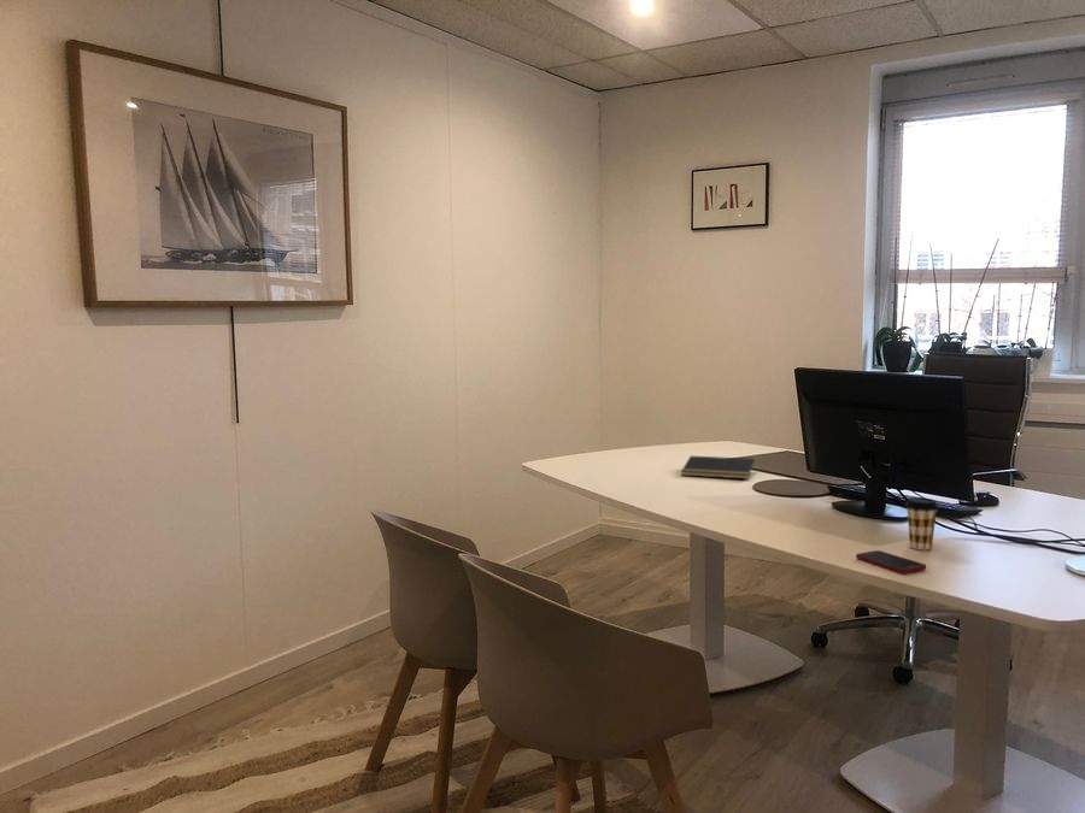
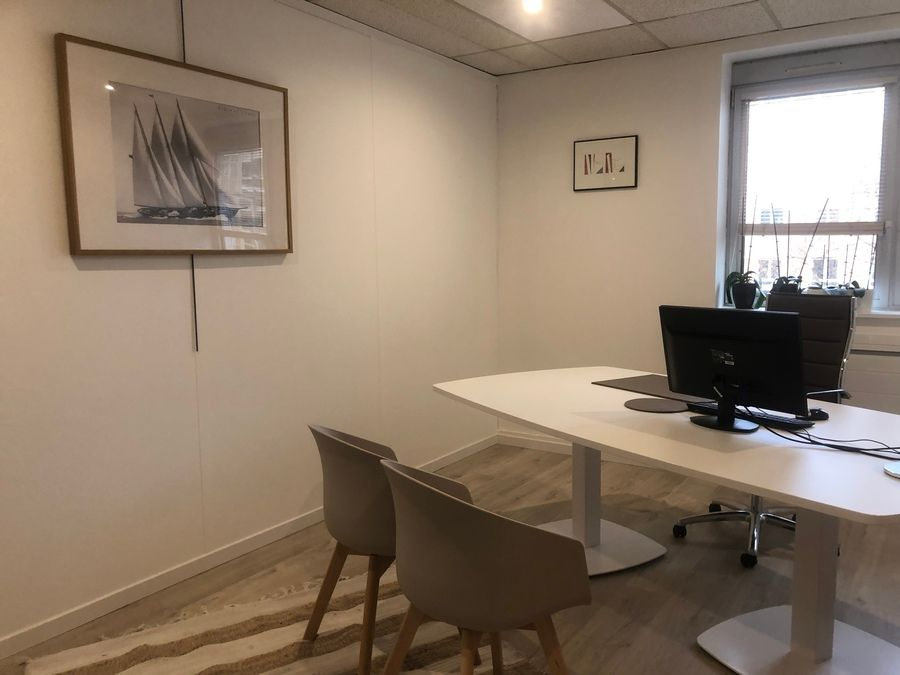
- notepad (717, 466)
- coffee cup (921, 523)
- cell phone (890, 561)
